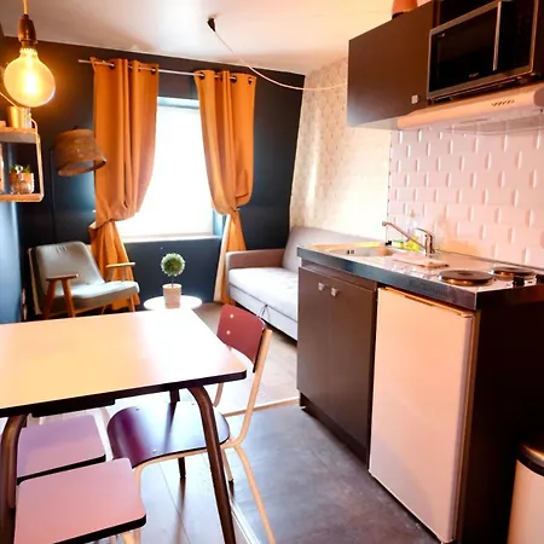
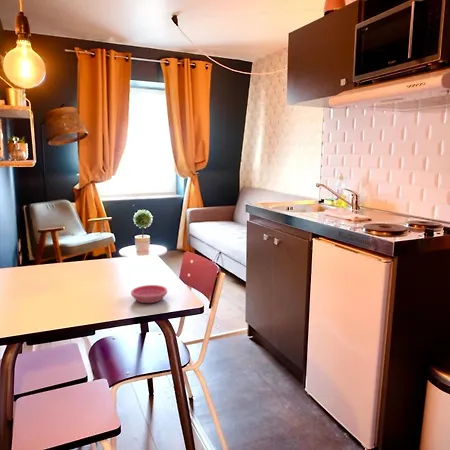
+ saucer (149, 294)
